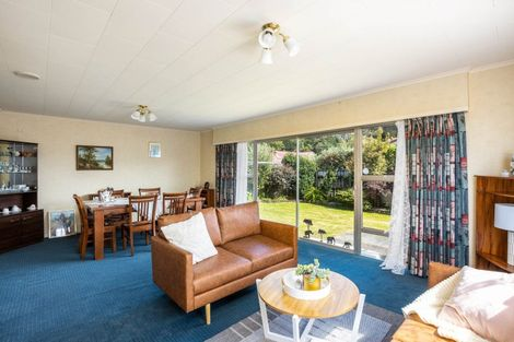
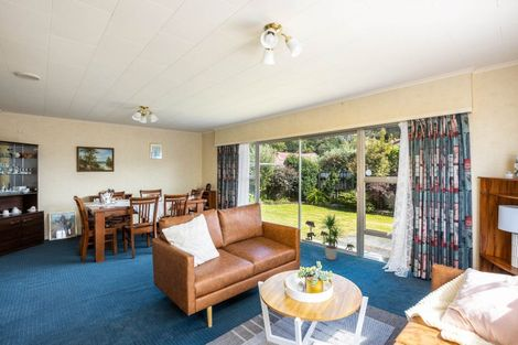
+ potted plant (332, 236)
